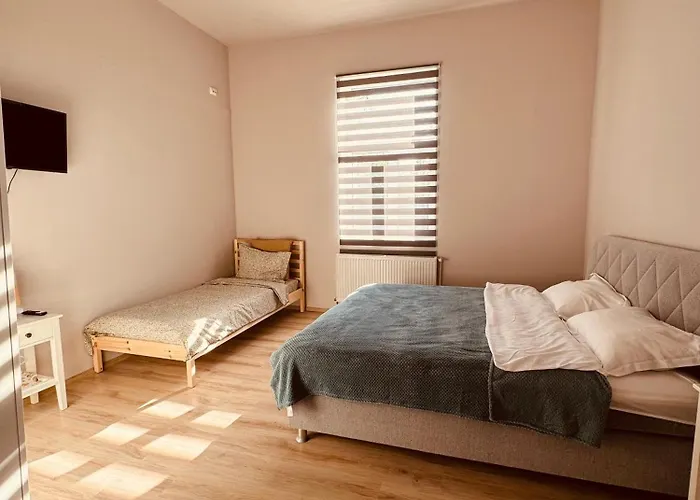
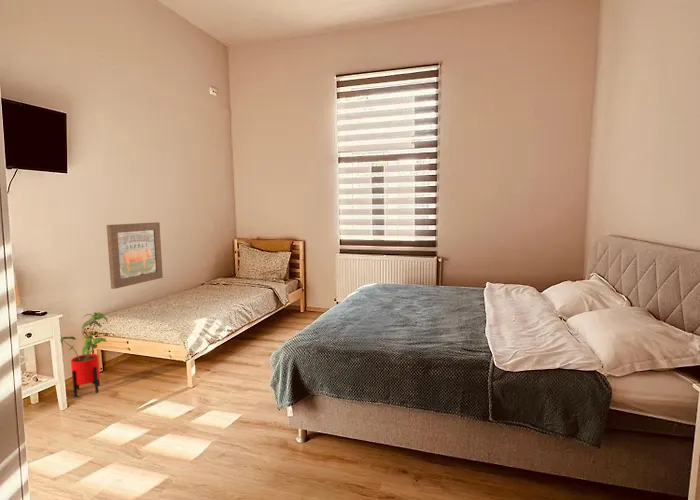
+ wall art (136, 253)
+ house plant (88, 352)
